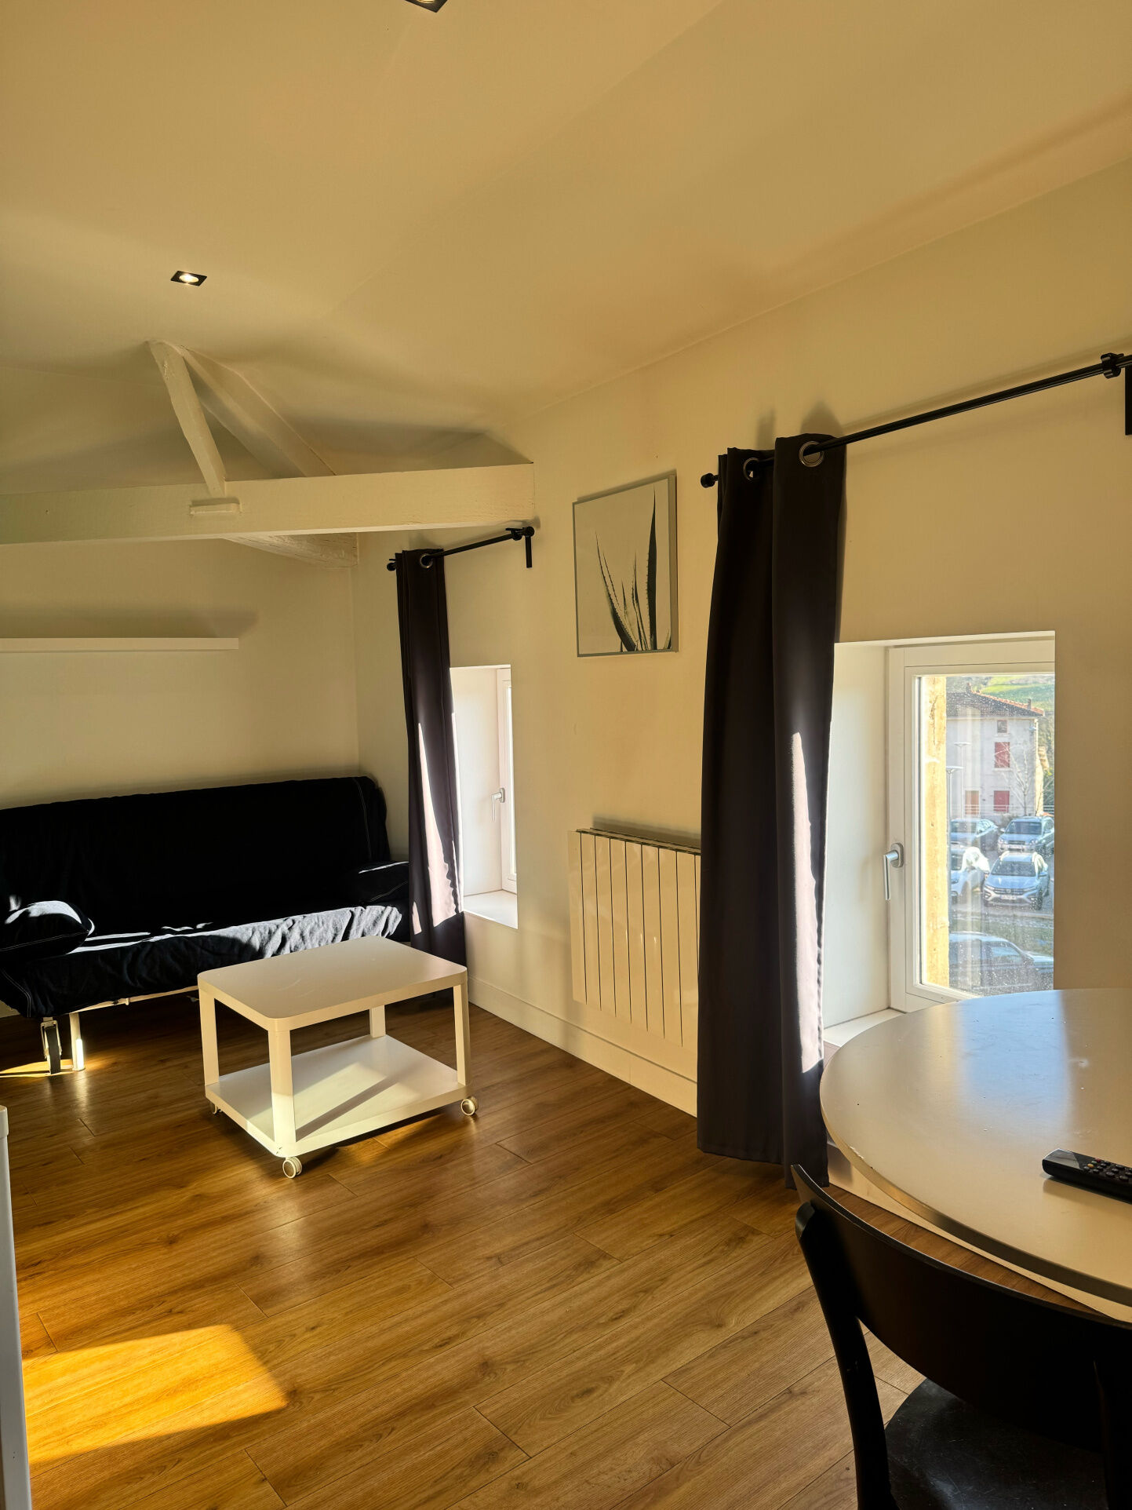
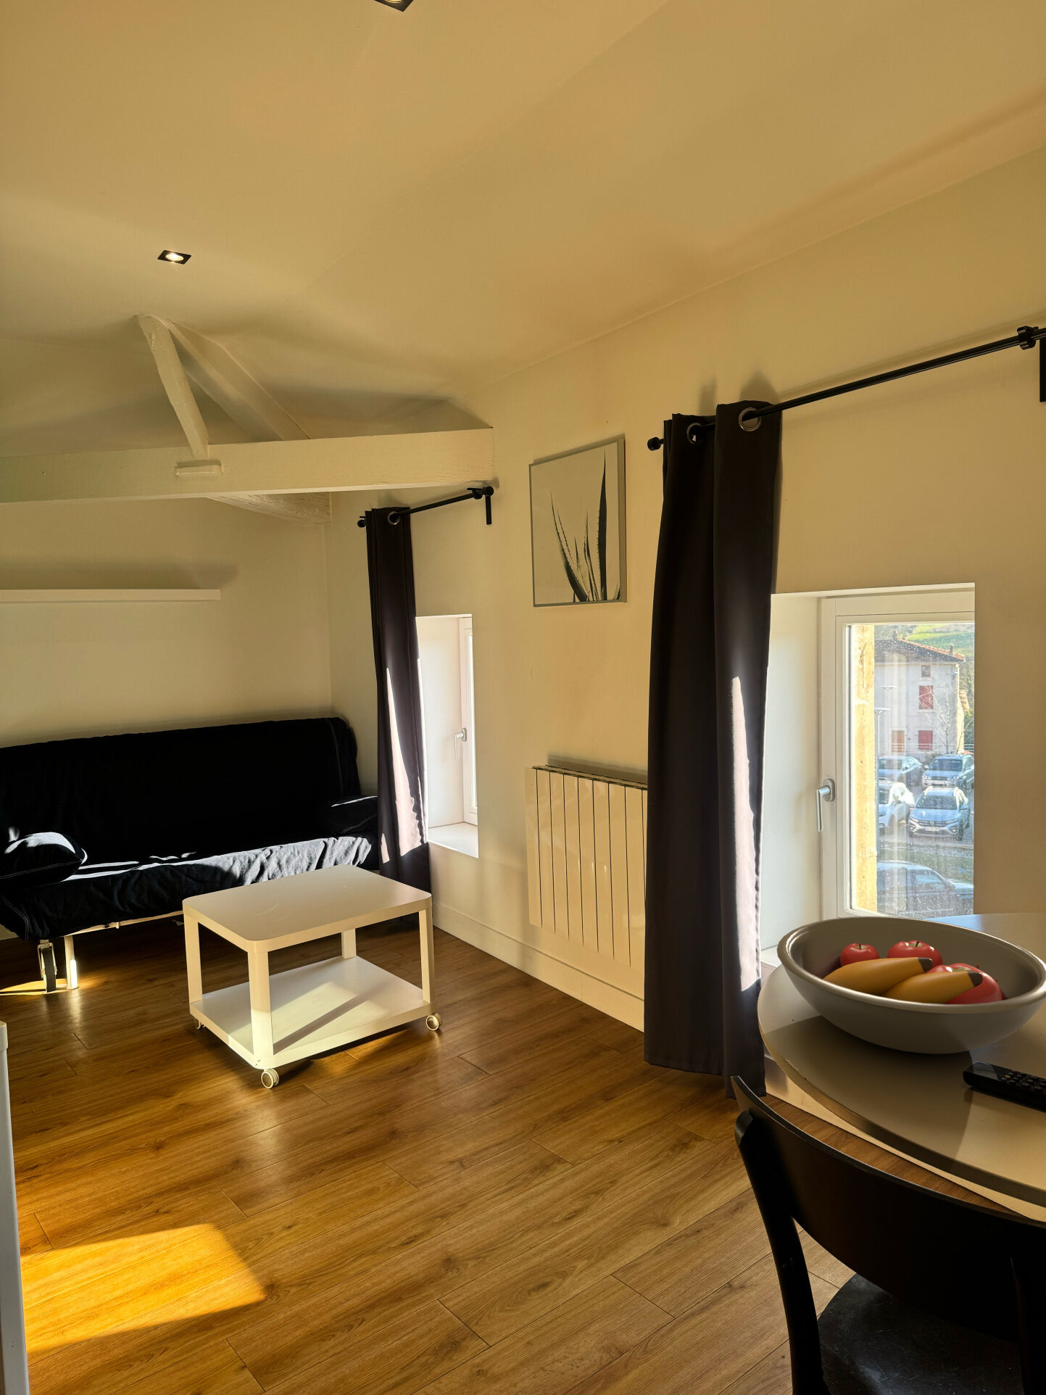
+ fruit bowl (908, 982)
